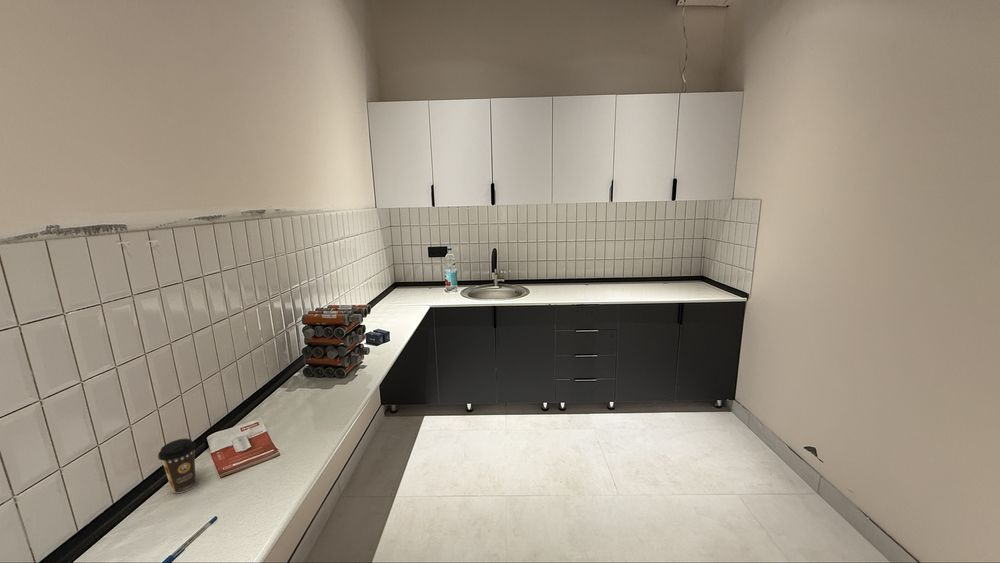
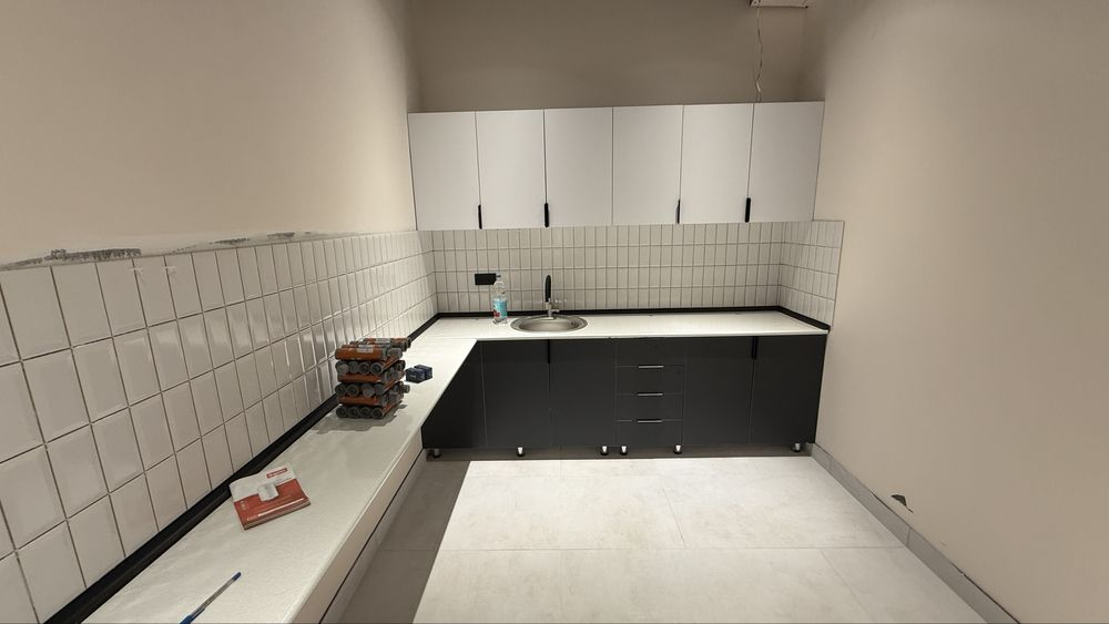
- coffee cup (180, 466)
